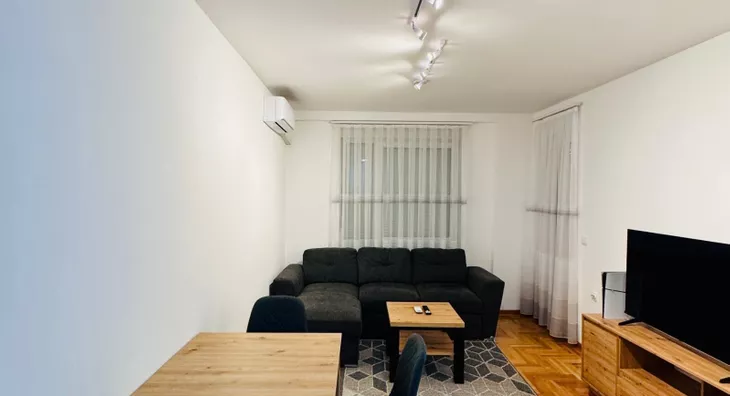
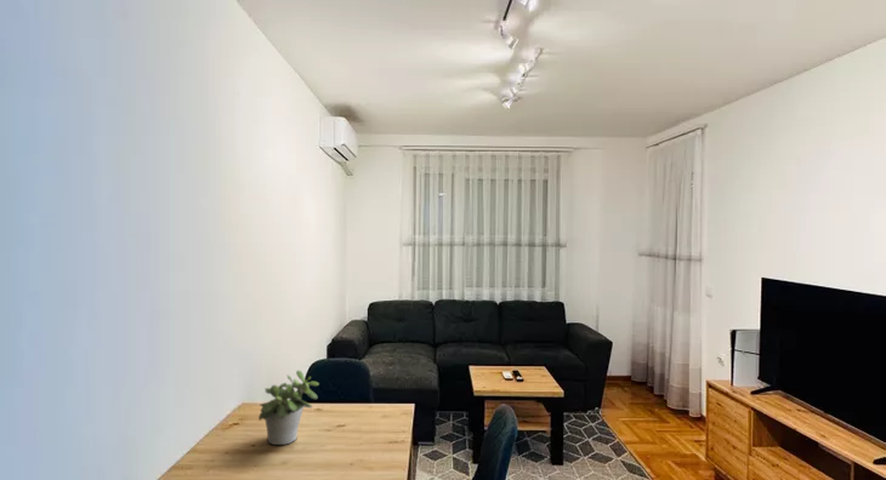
+ potted plant (289, 408)
